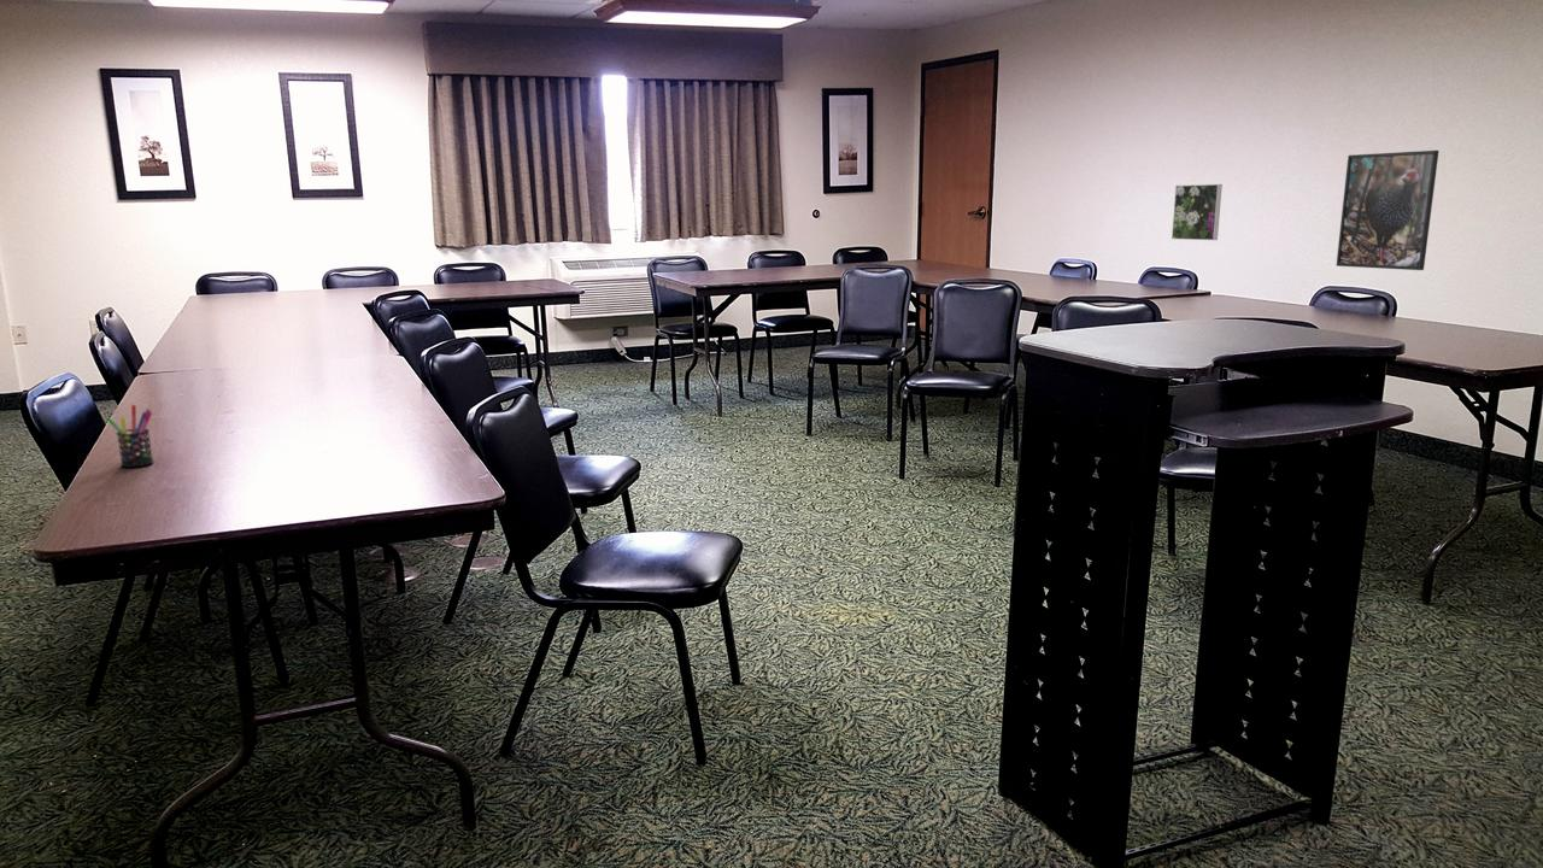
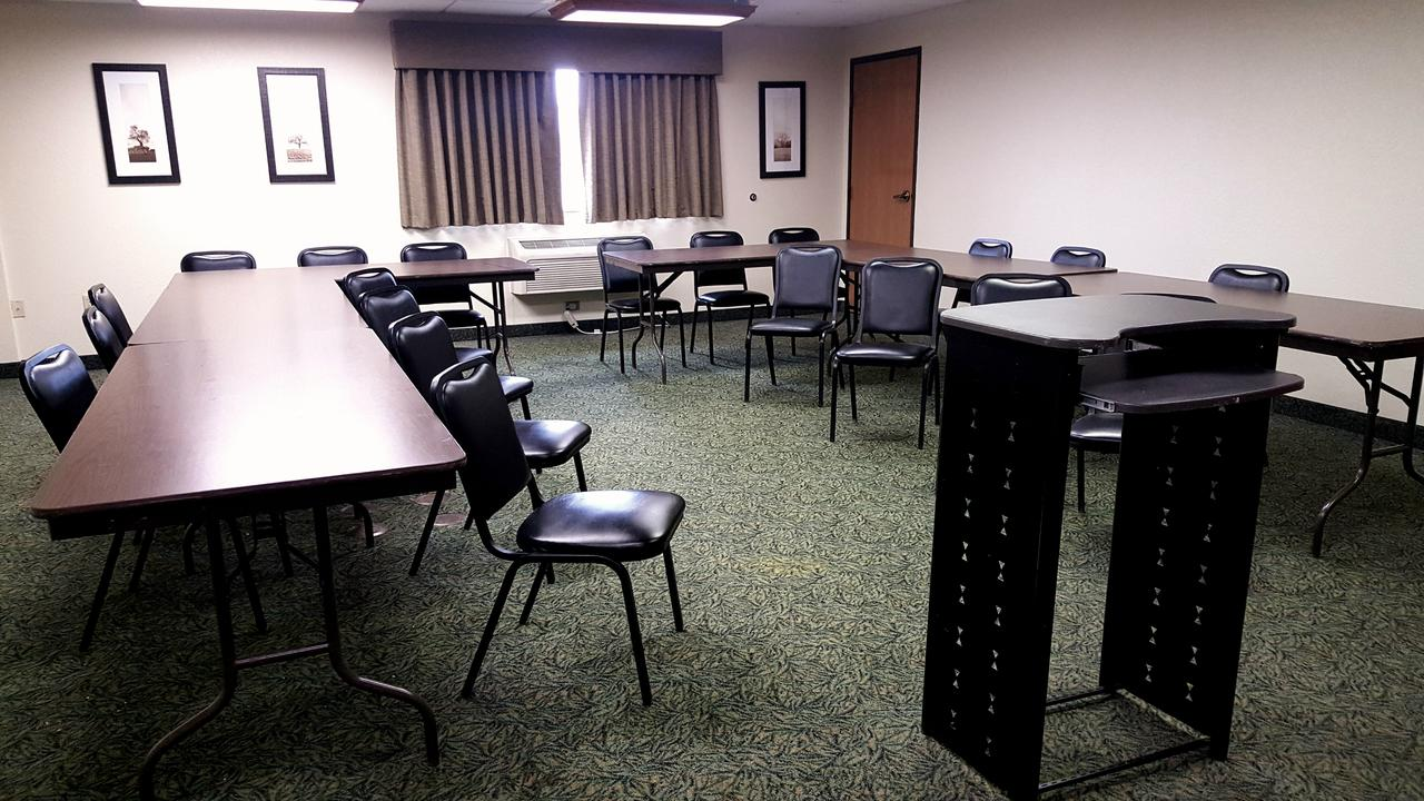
- pen holder (130, 435)
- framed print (1196, 212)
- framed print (1384, 211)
